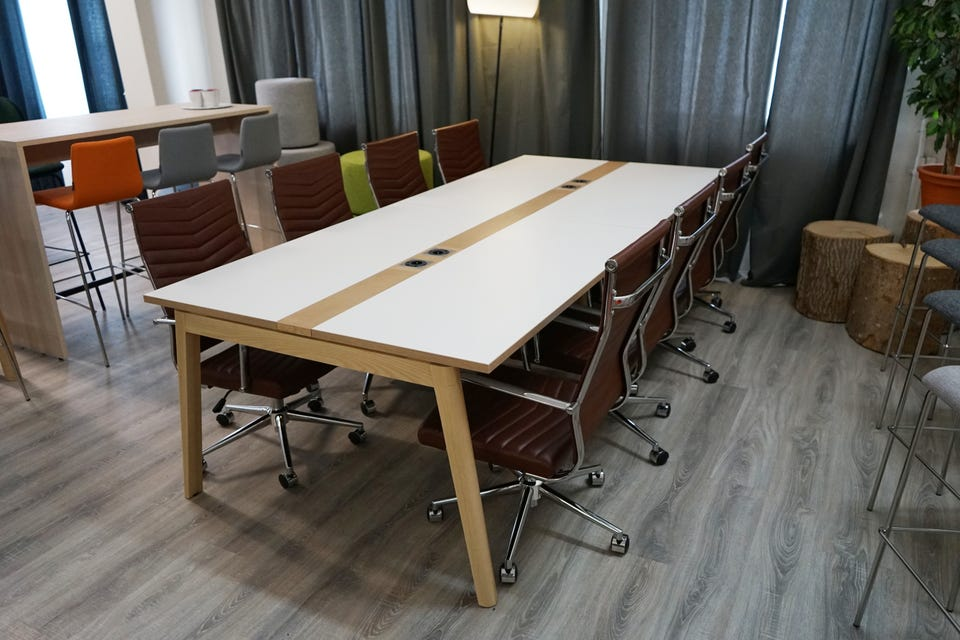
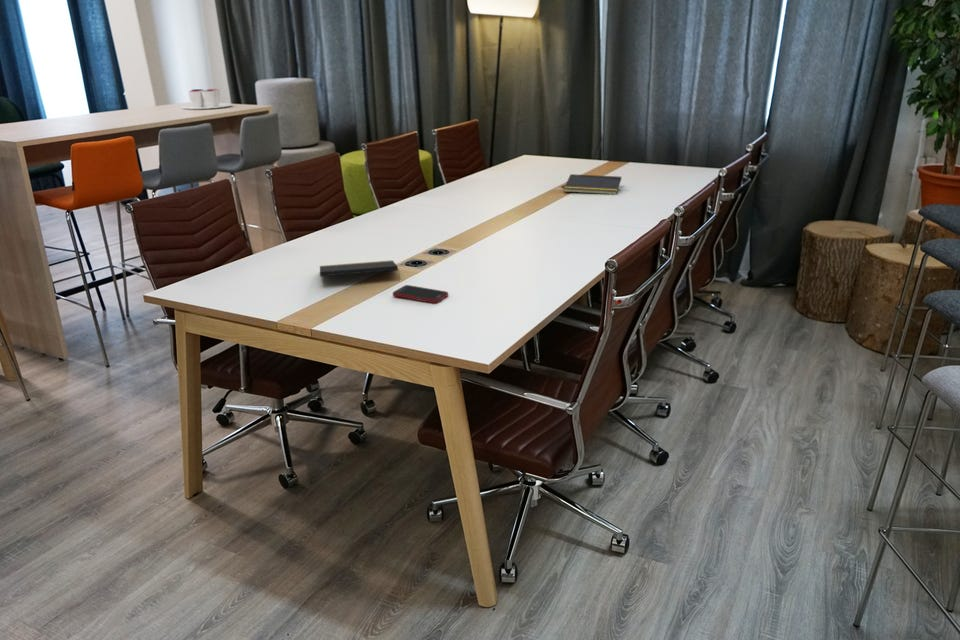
+ notepad (592, 184)
+ cell phone (420, 294)
+ notepad (357, 268)
